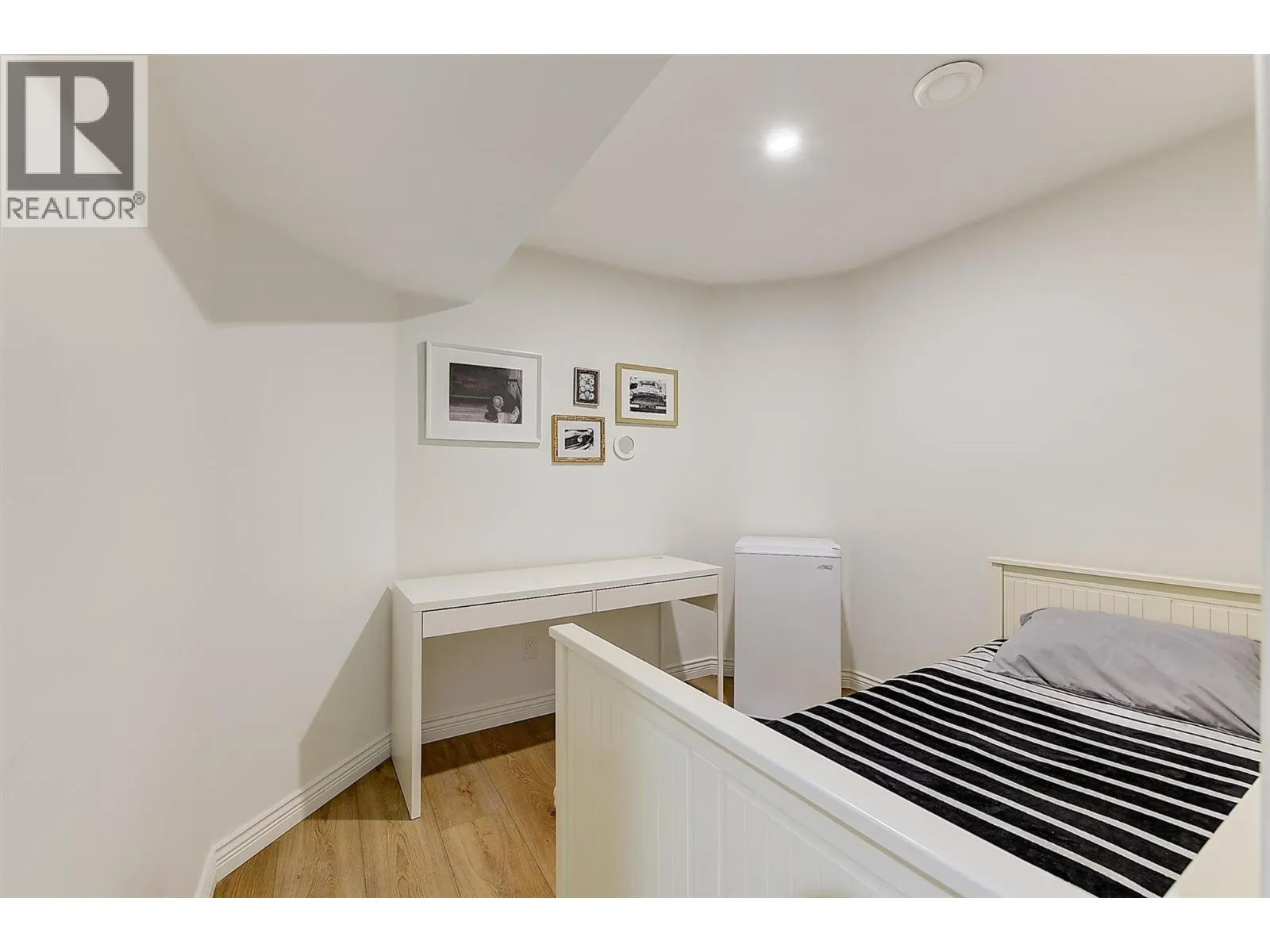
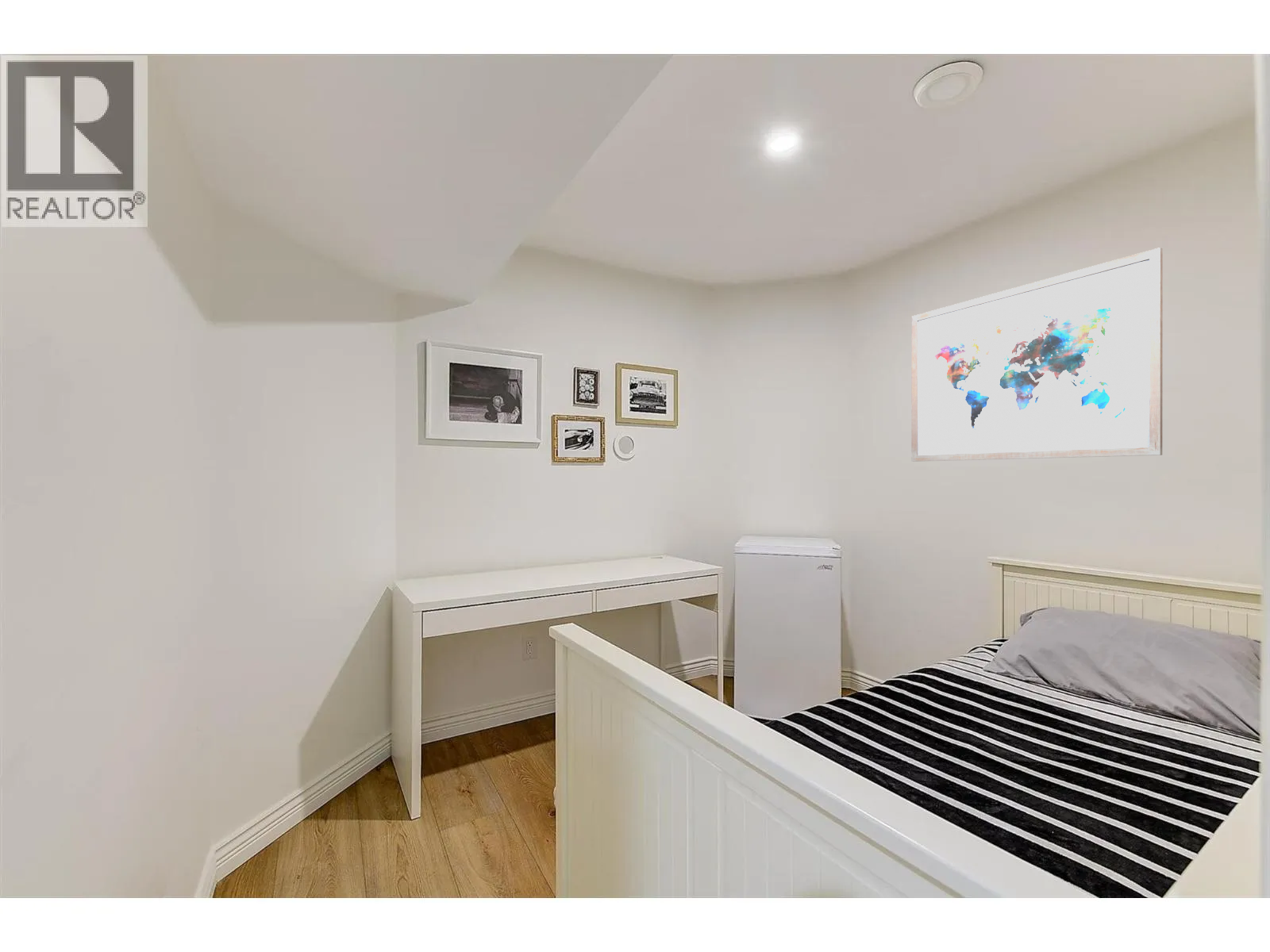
+ wall art (1014, 373)
